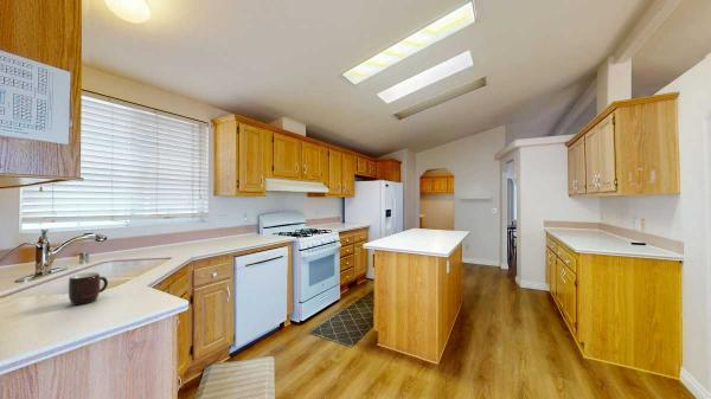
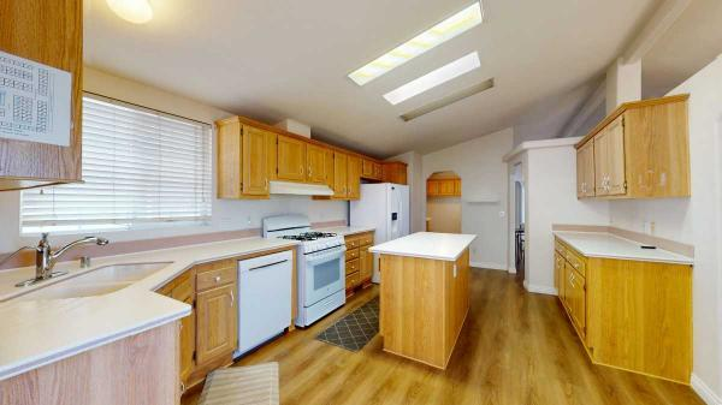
- mug (89, 287)
